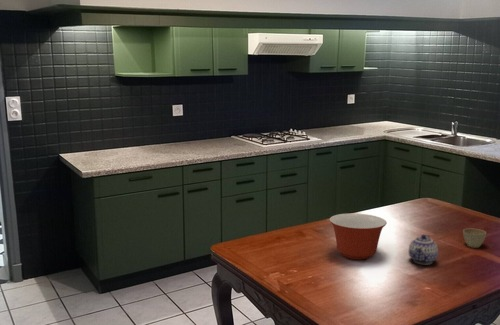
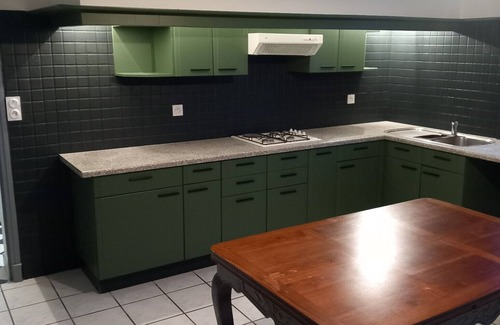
- teapot (423, 248)
- mixing bowl (357, 237)
- flower pot (474, 238)
